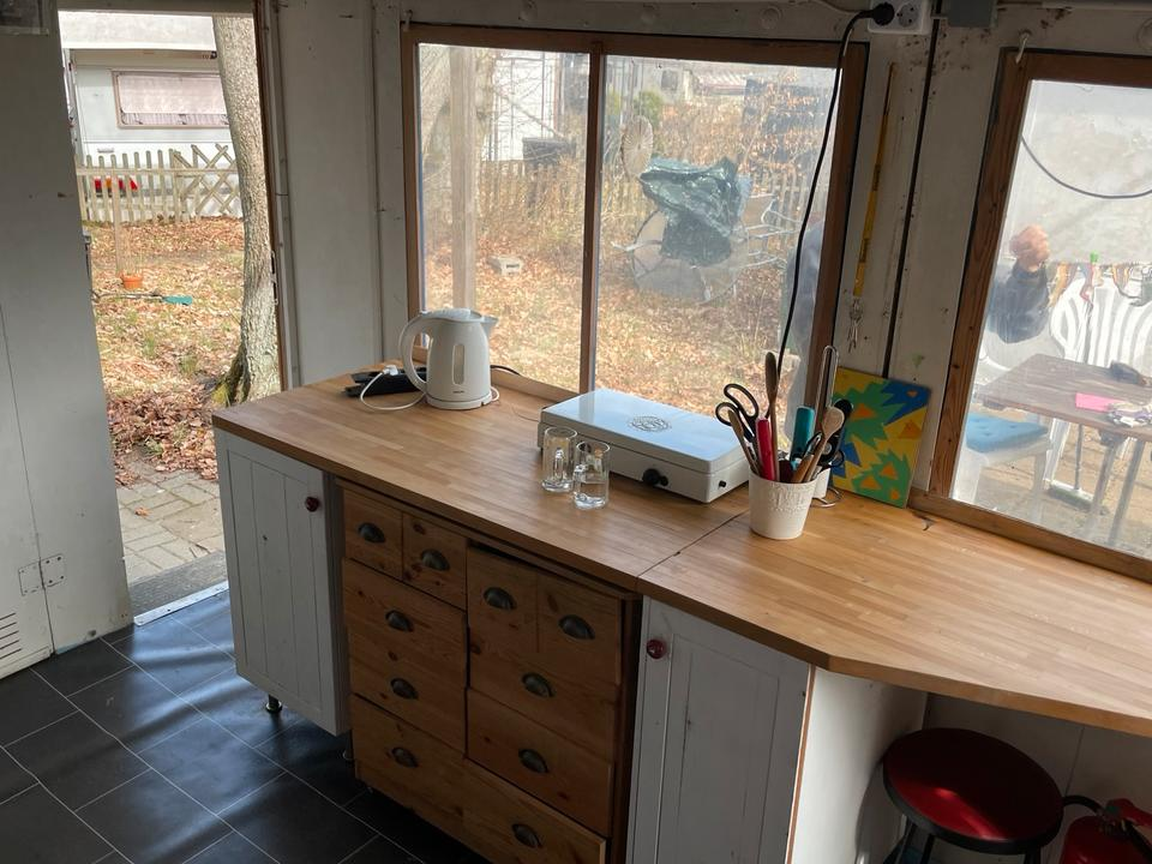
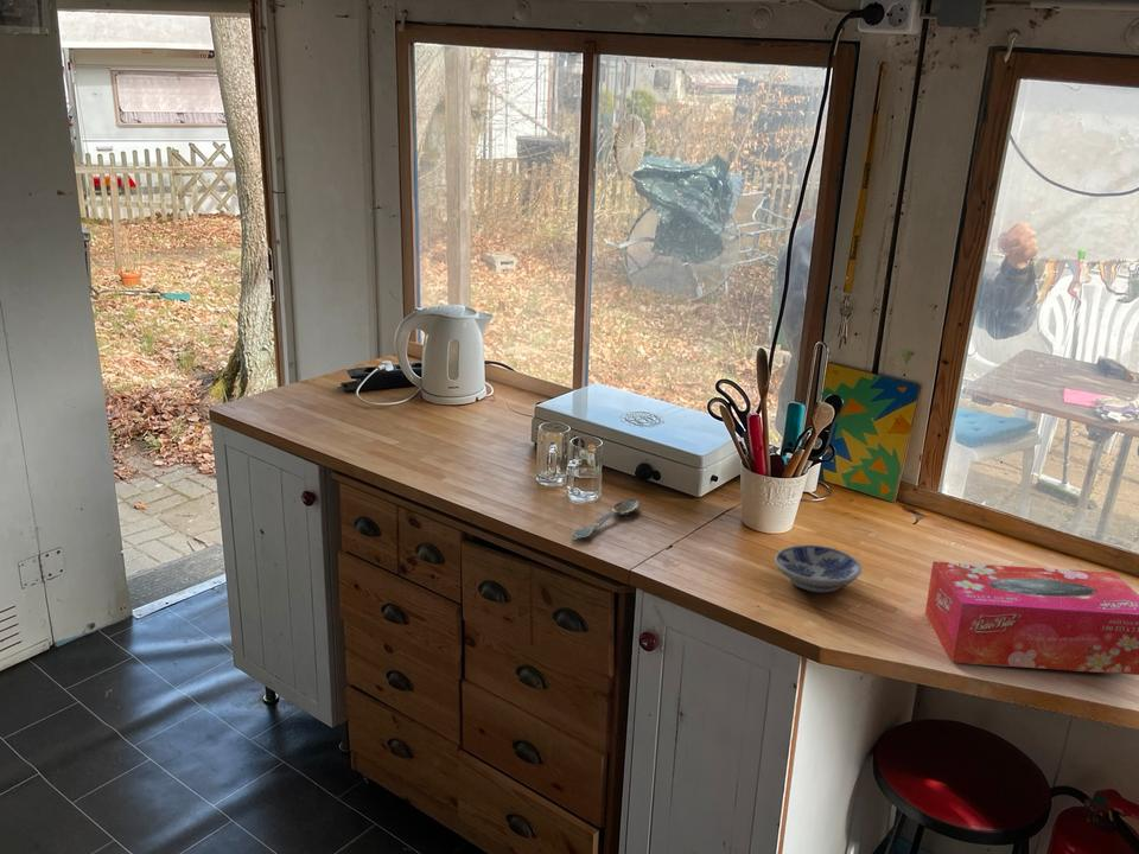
+ tissue box (1036, 616)
+ bowl (816, 571)
+ spoon (605, 518)
